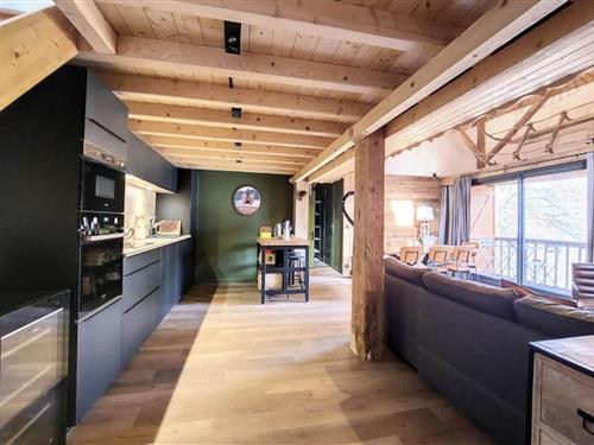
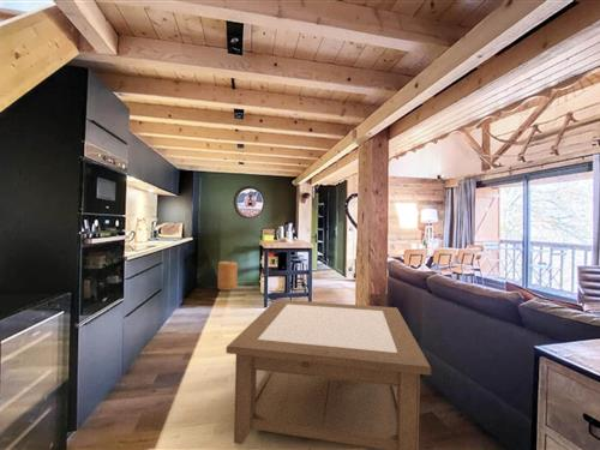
+ basket (227, 275)
+ coffee table (329, 362)
